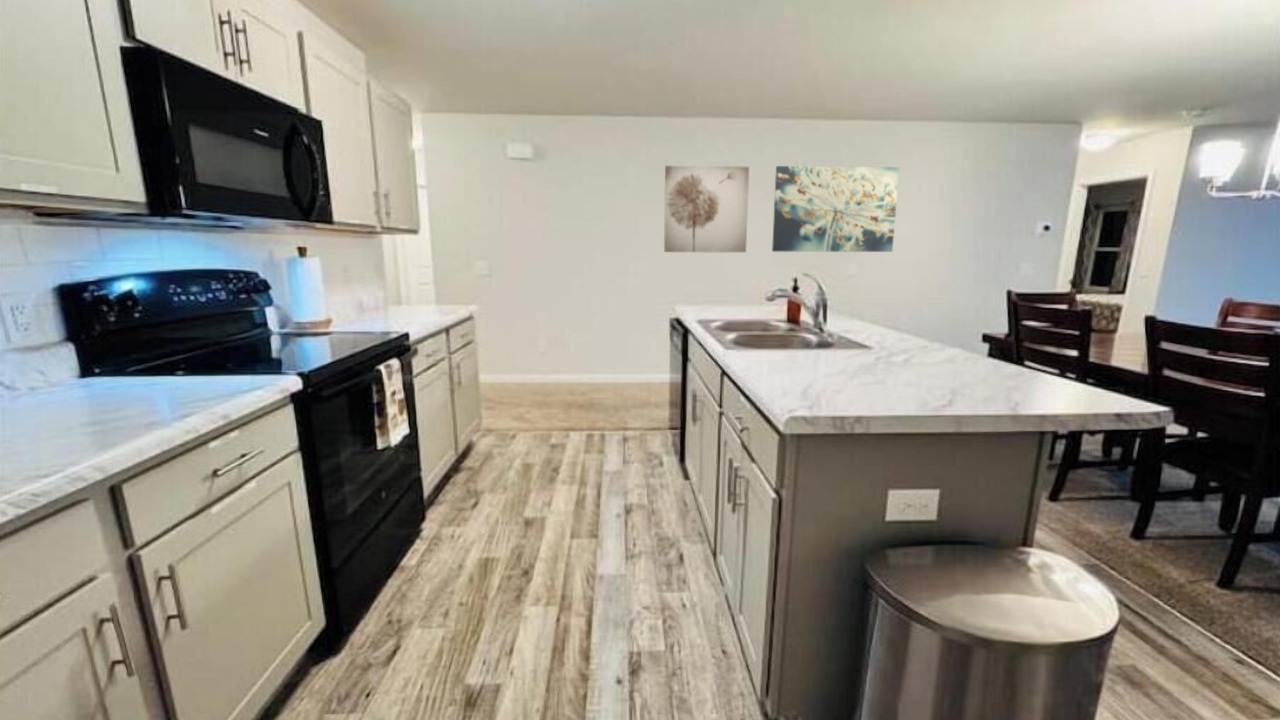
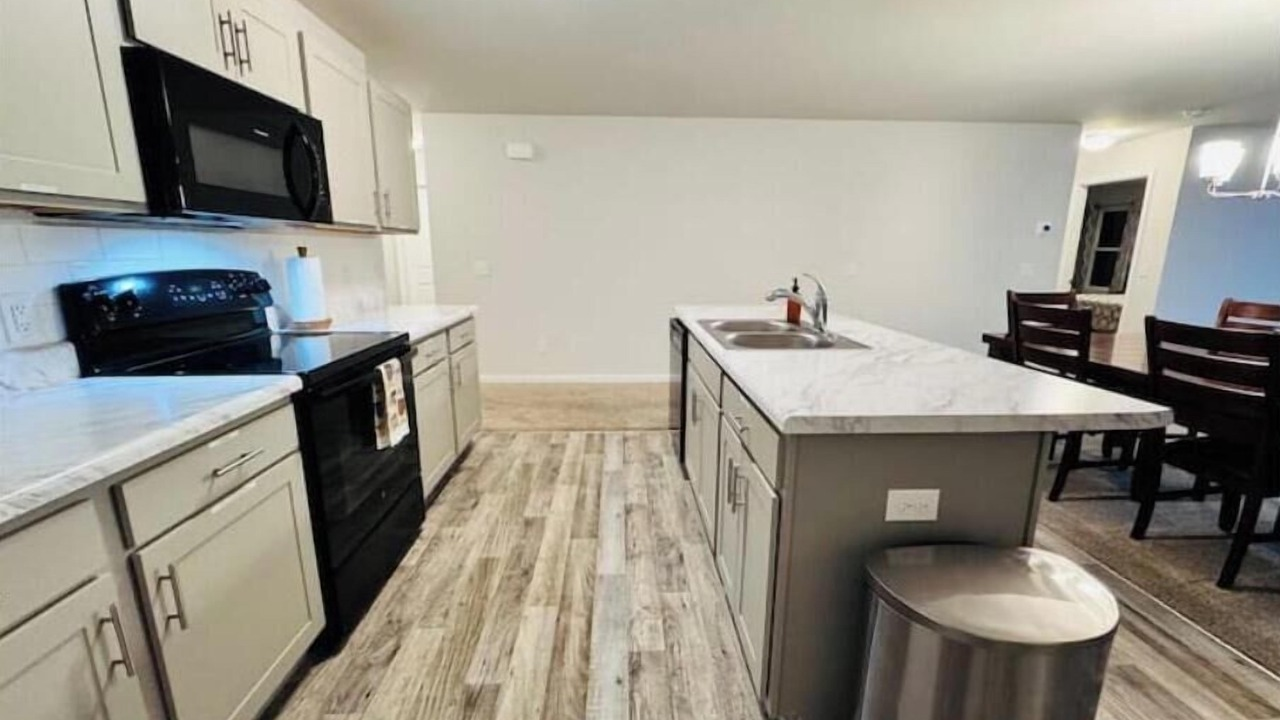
- wall art (835, 209)
- wall art (706, 209)
